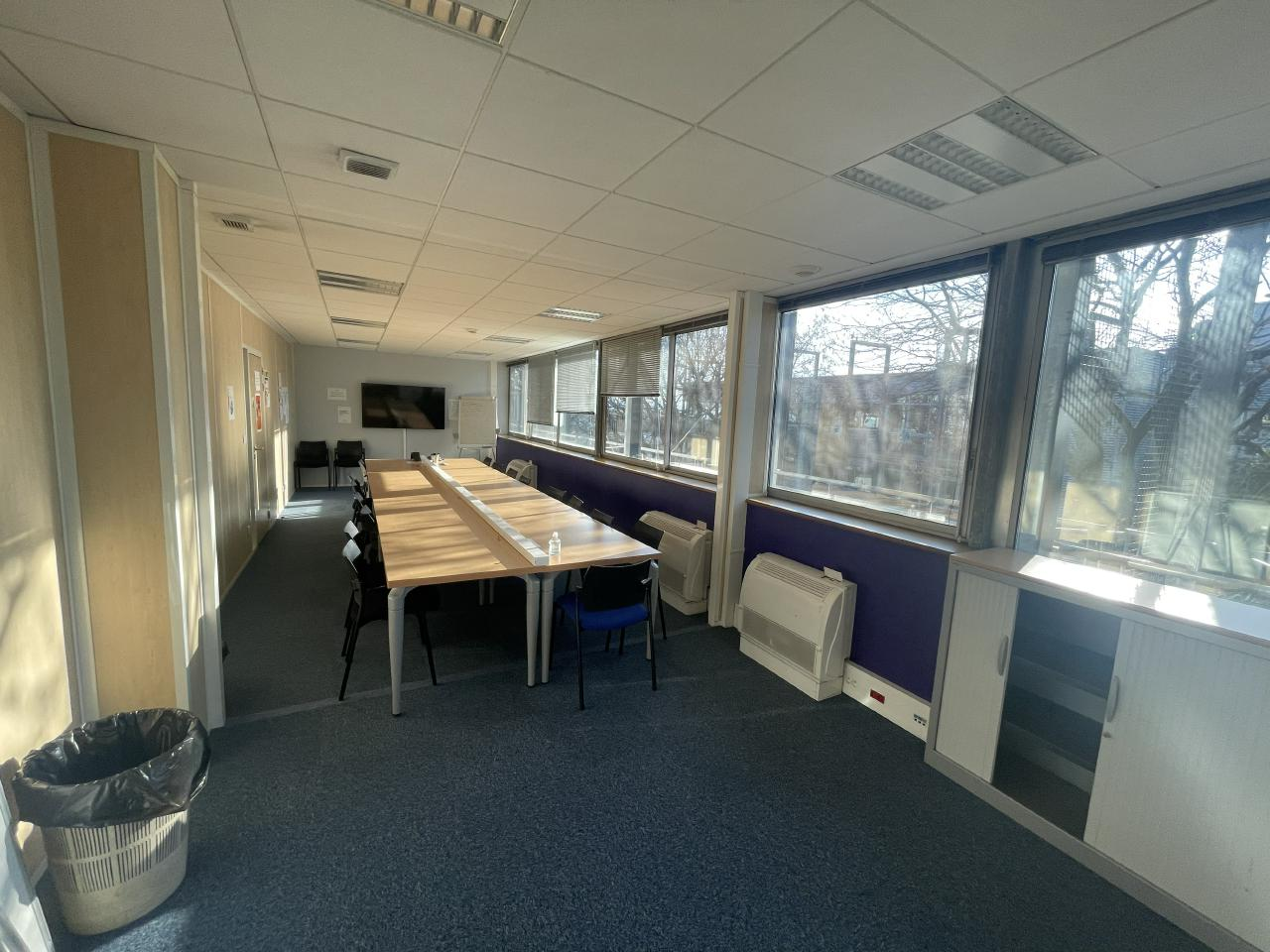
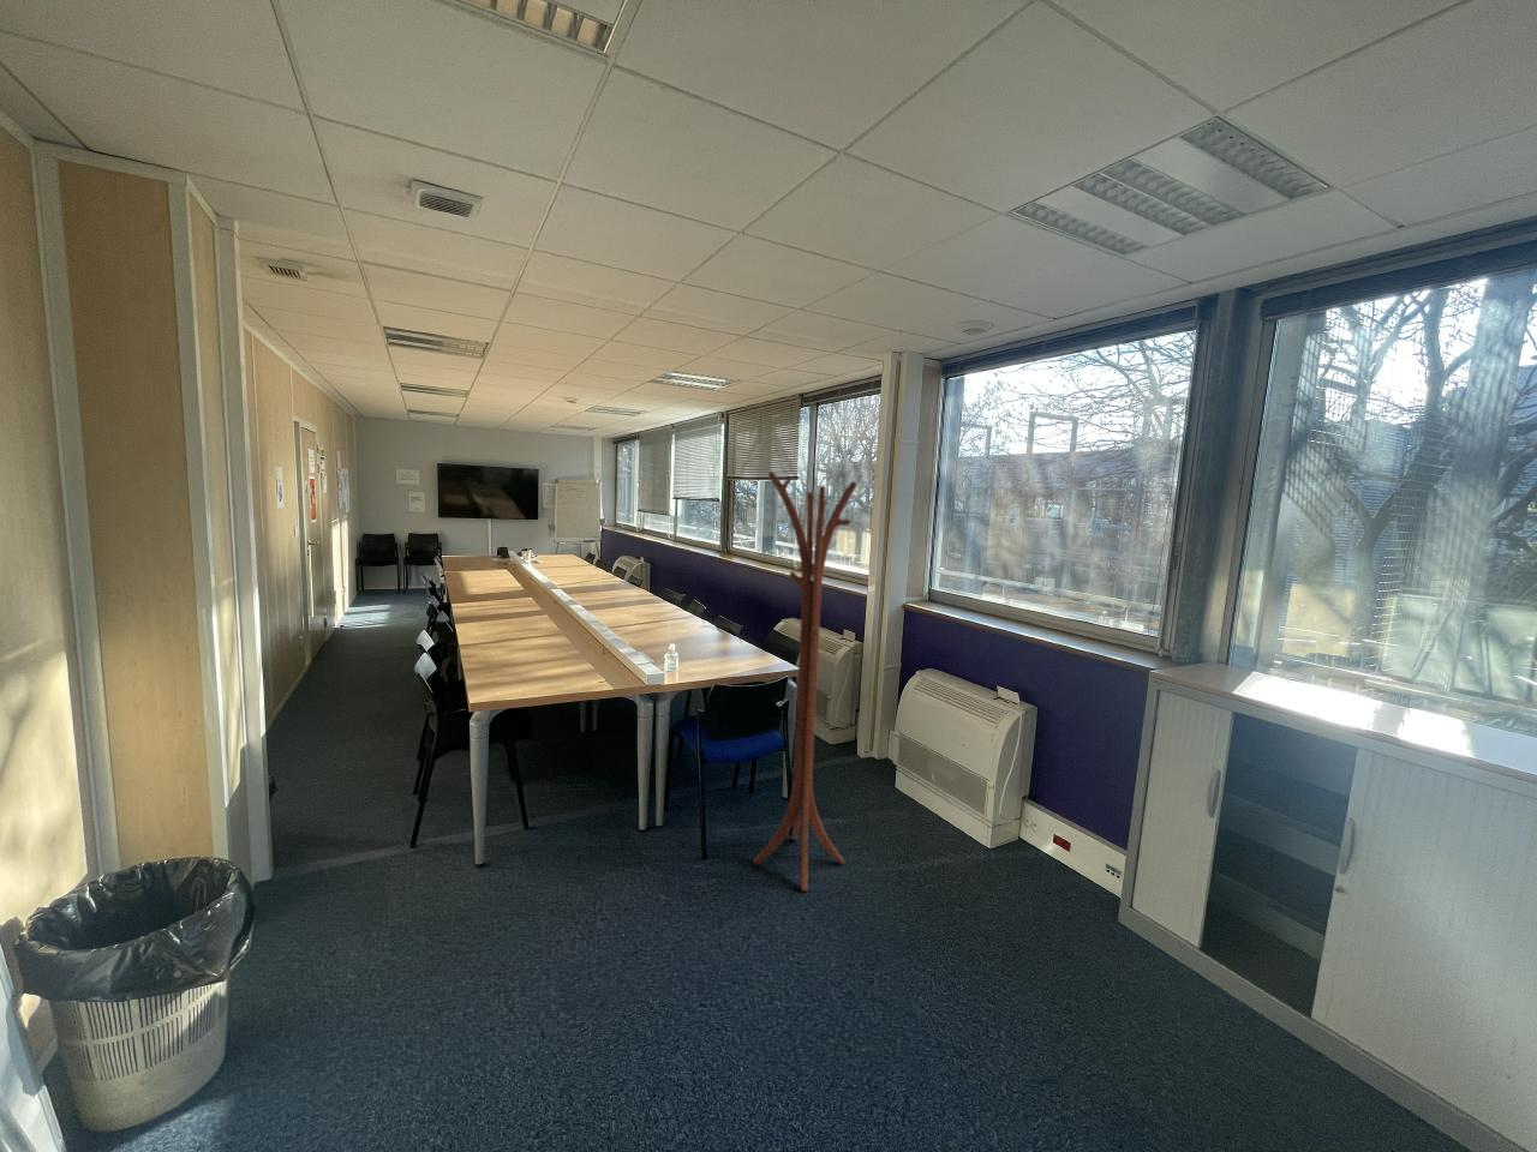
+ coatrack (807, 675)
